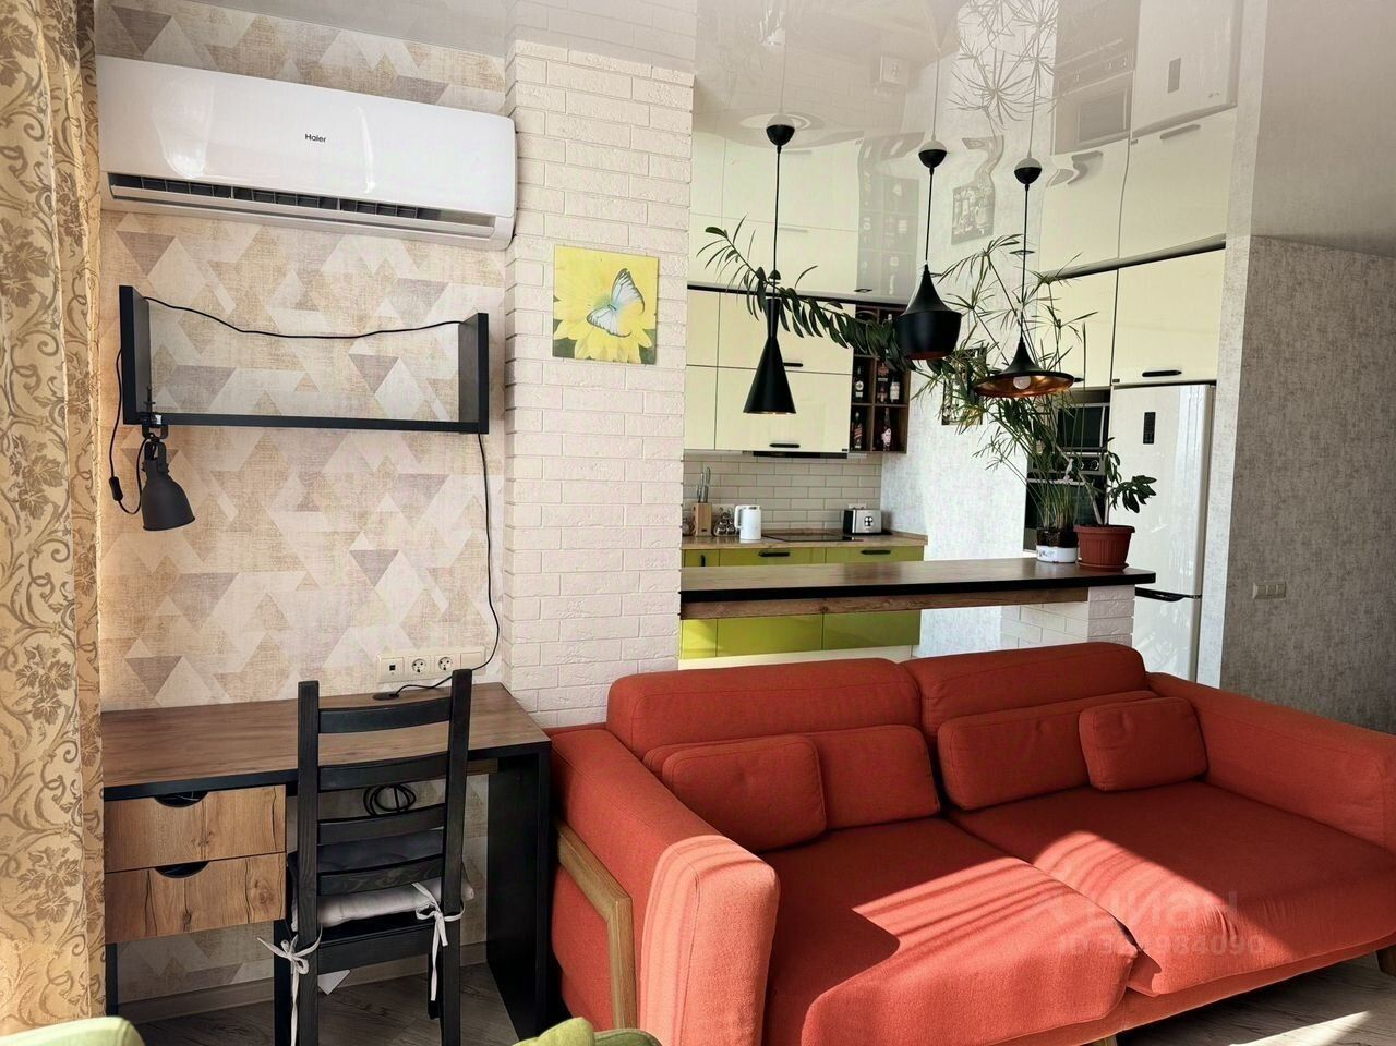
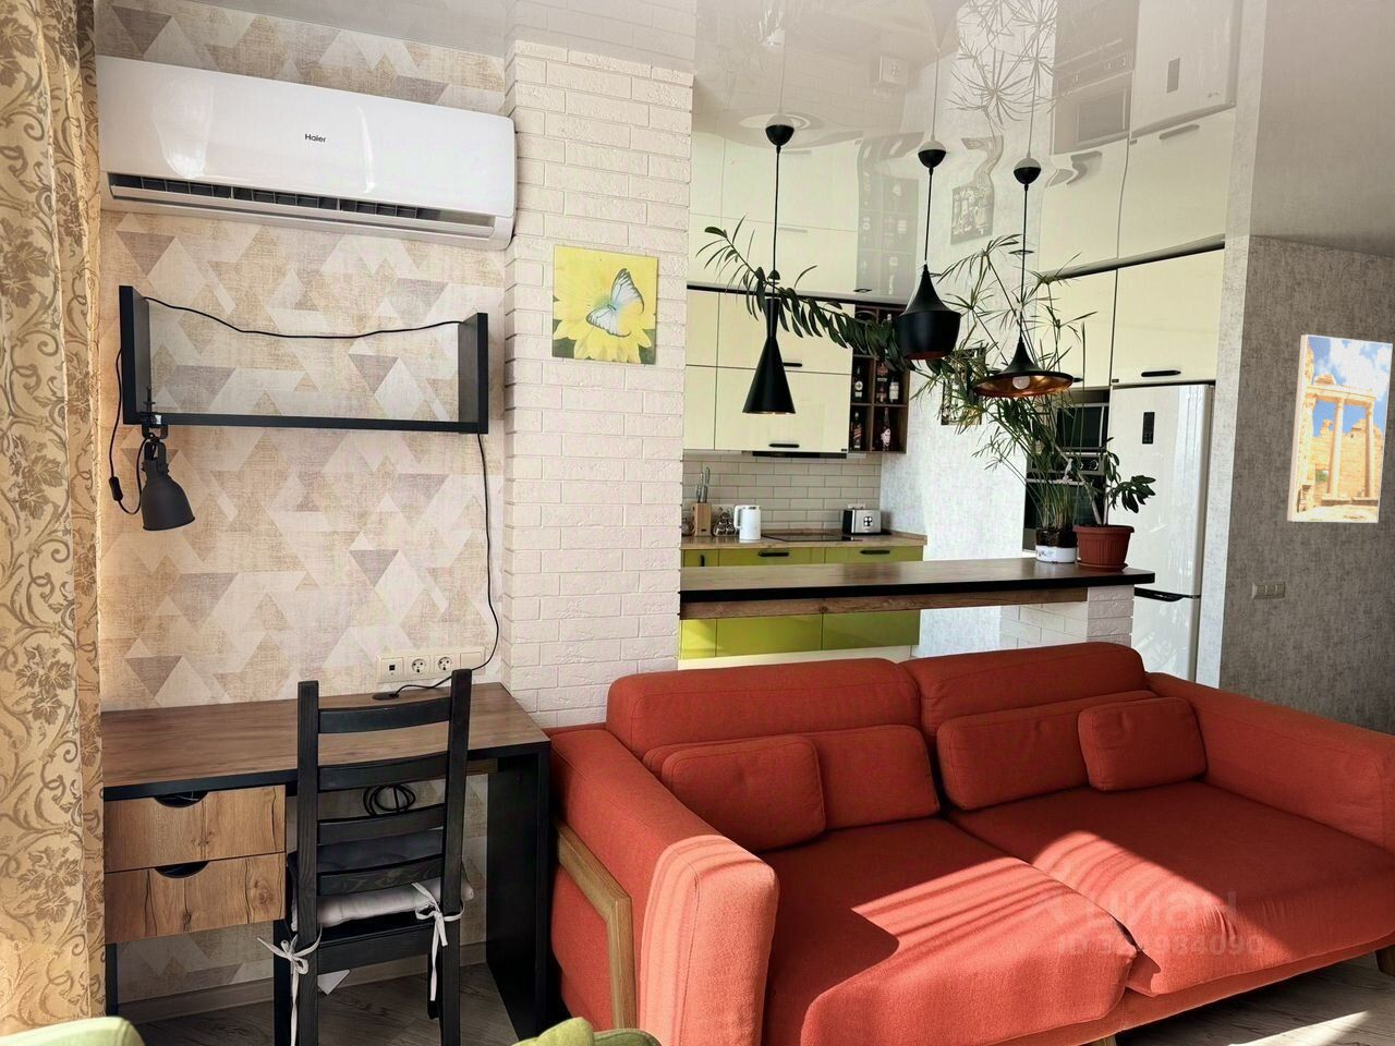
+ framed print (1339, 431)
